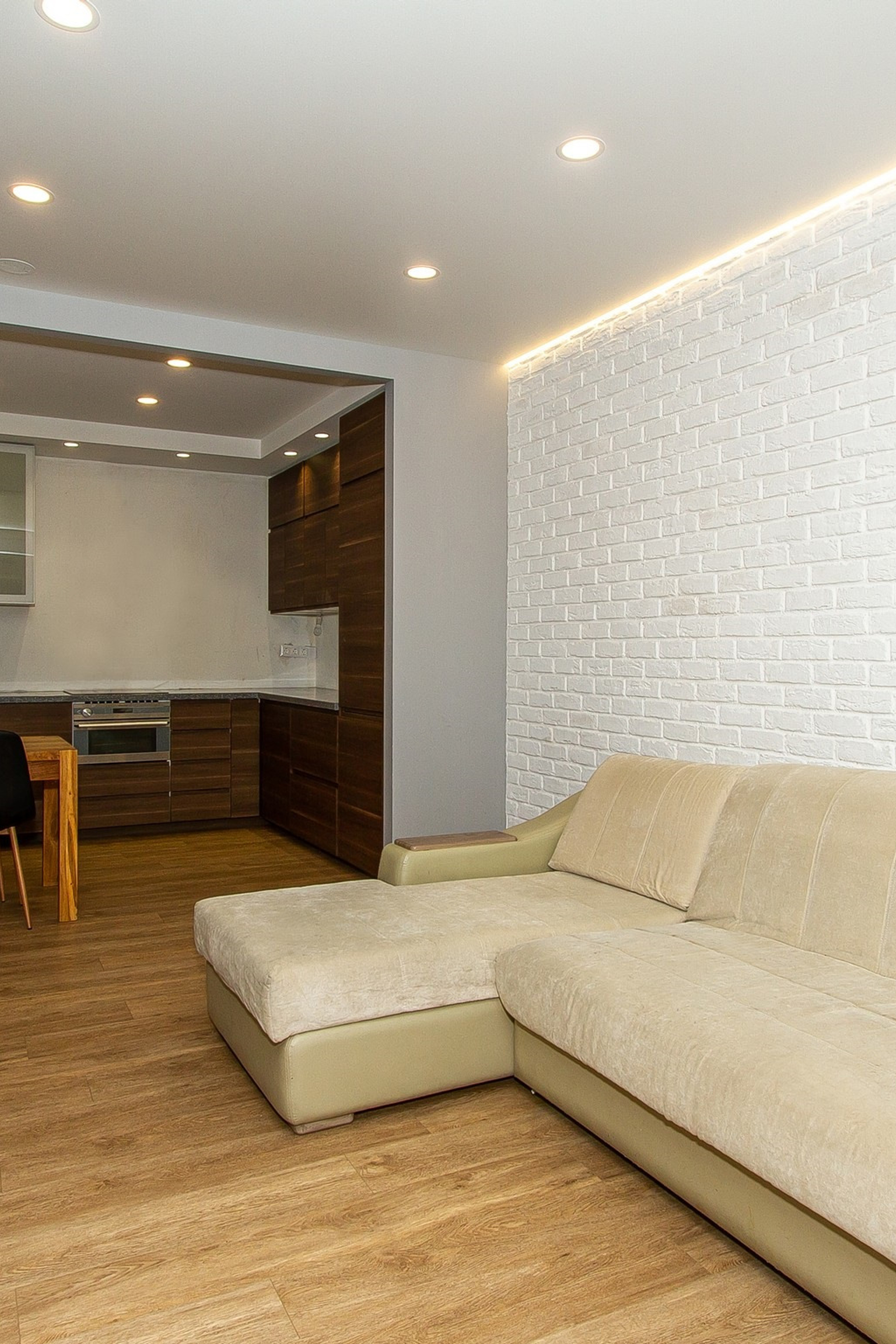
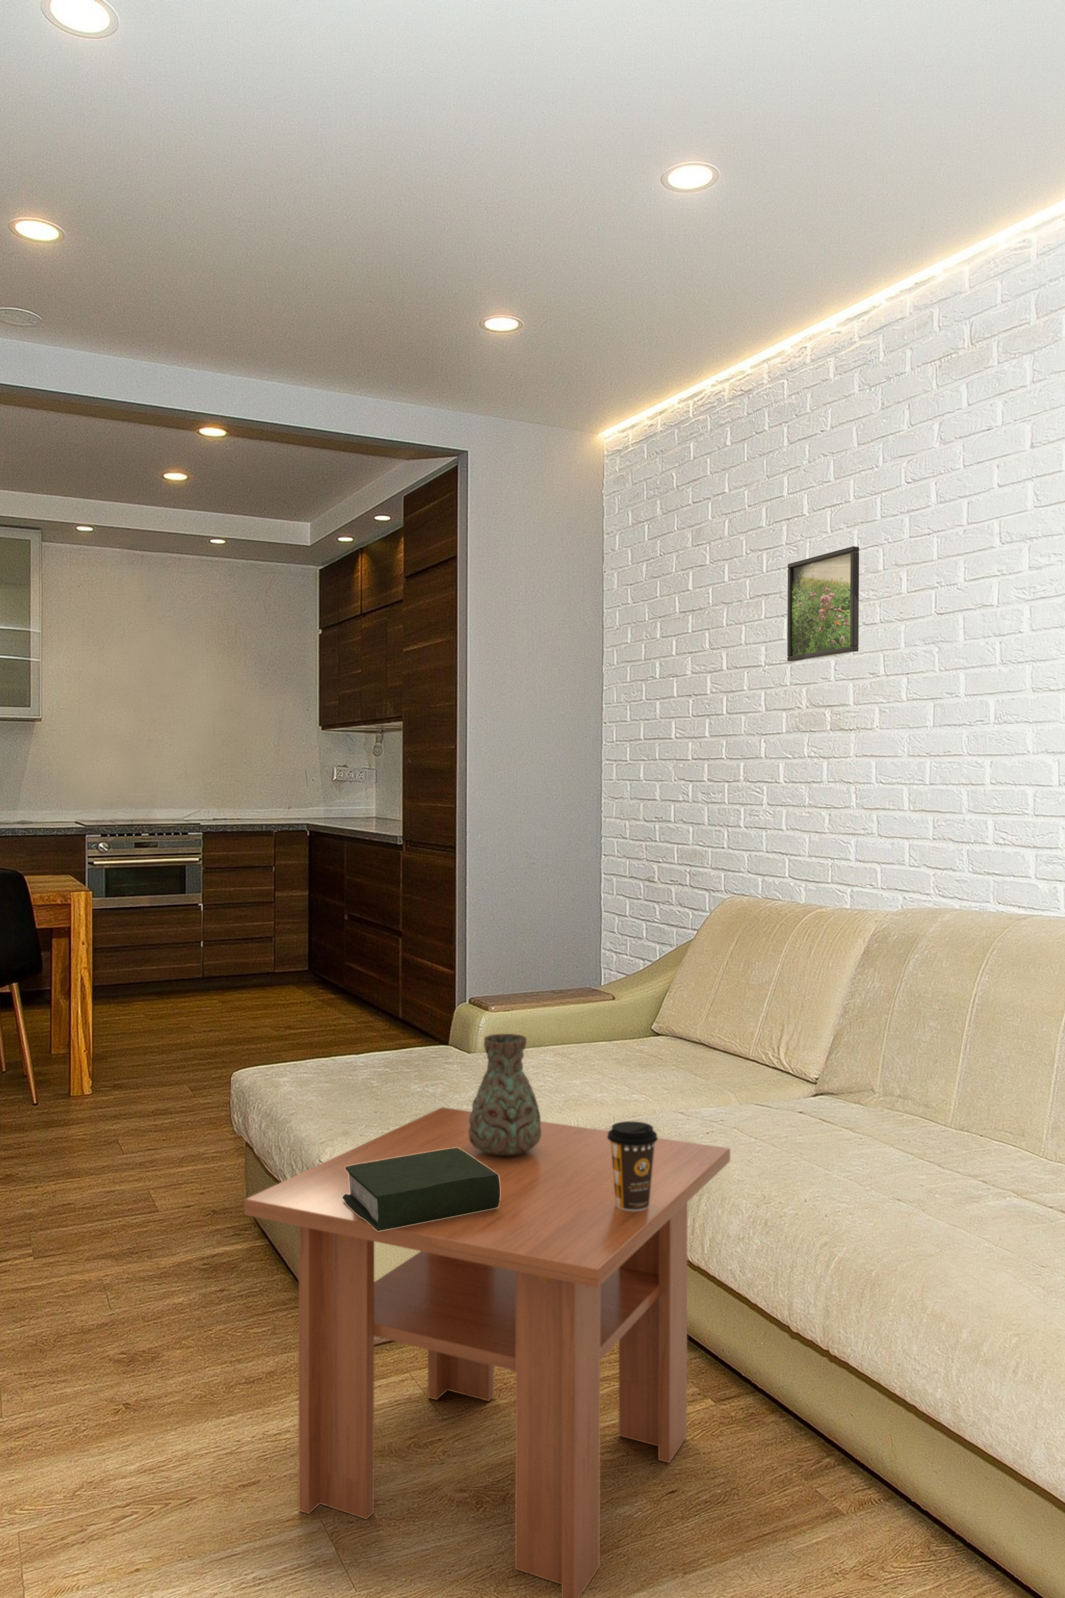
+ decorative vase (505, 1094)
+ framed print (821, 606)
+ coffee cup (632, 1164)
+ book (420, 1185)
+ coffee table (504, 1322)
